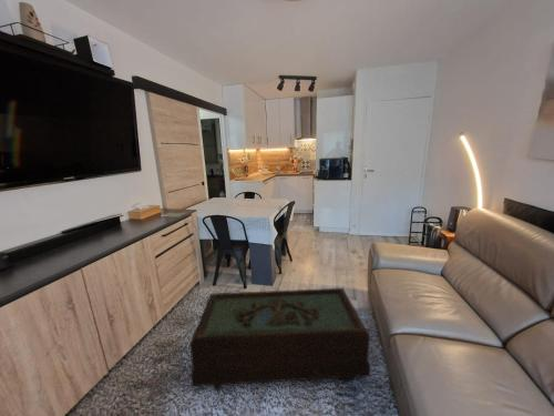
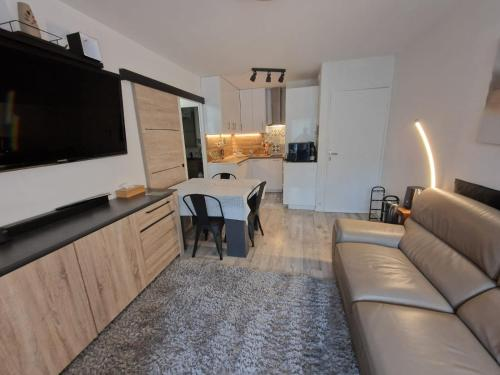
- coffee table (278, 331)
